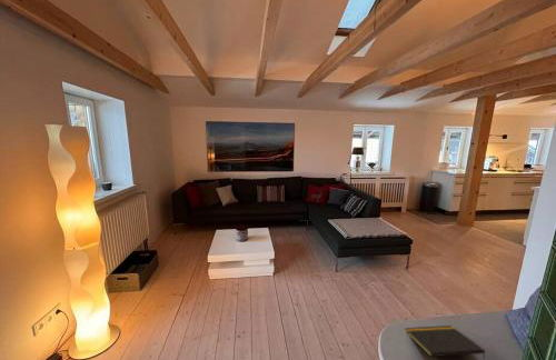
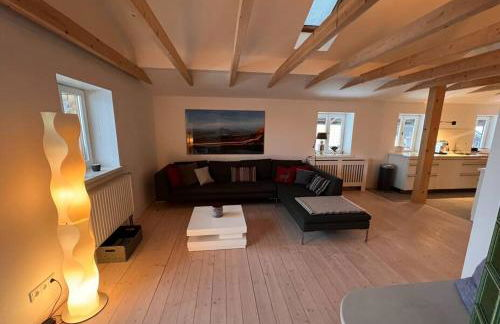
- notepad (441, 339)
